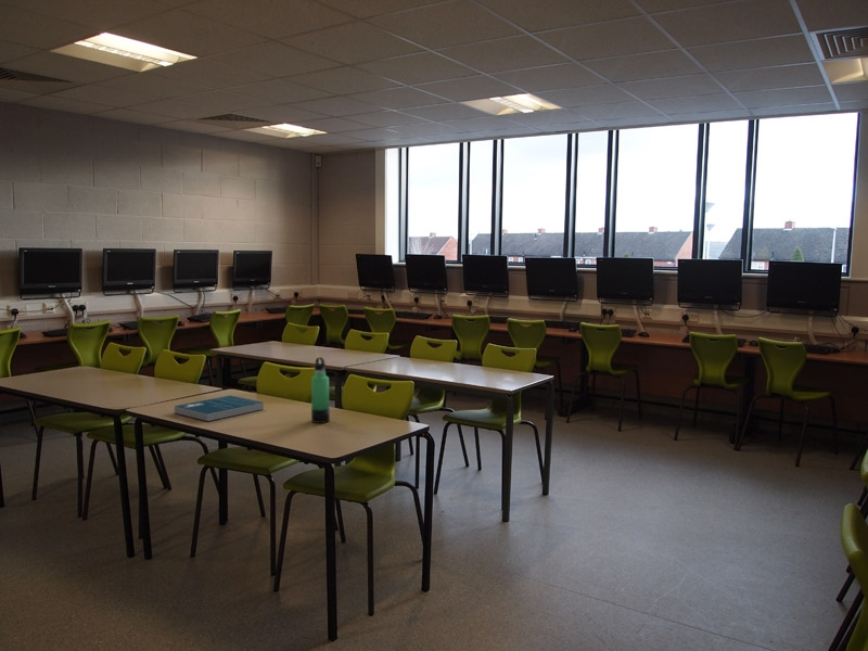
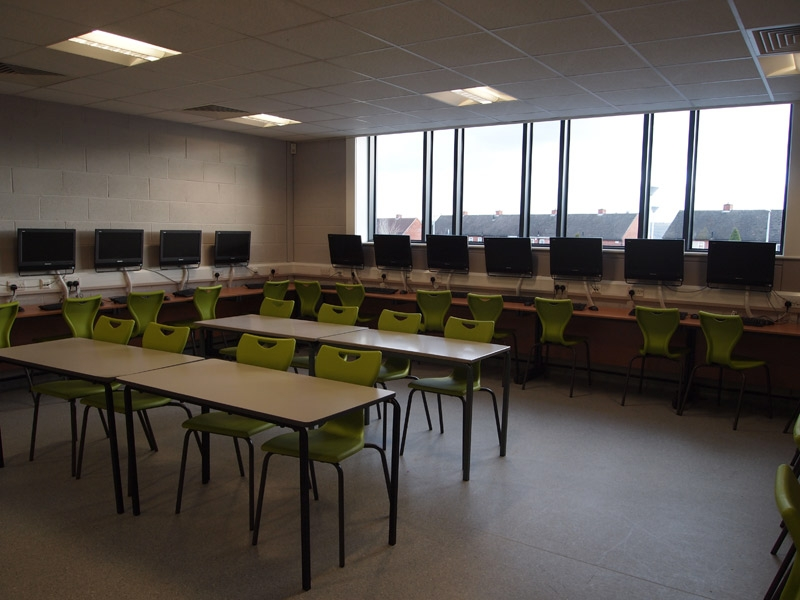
- thermos bottle (320, 388)
- book (219, 407)
